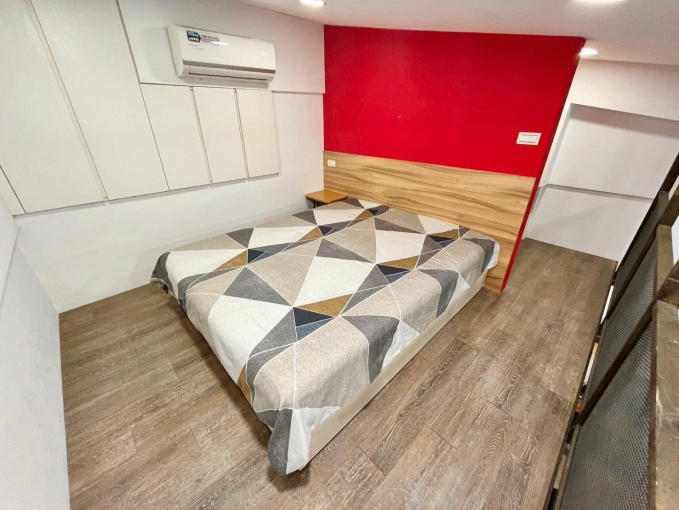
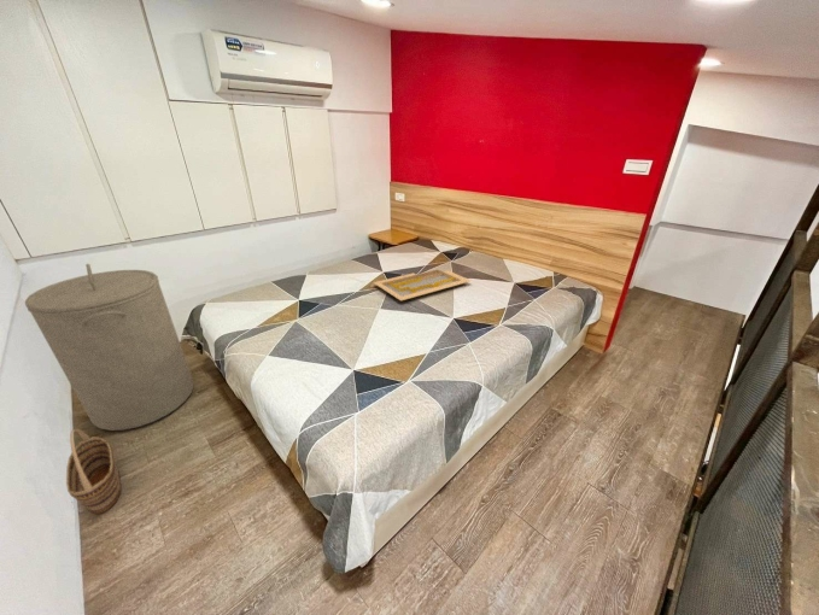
+ basket (88, 463)
+ serving tray (422, 283)
+ laundry hamper (119, 338)
